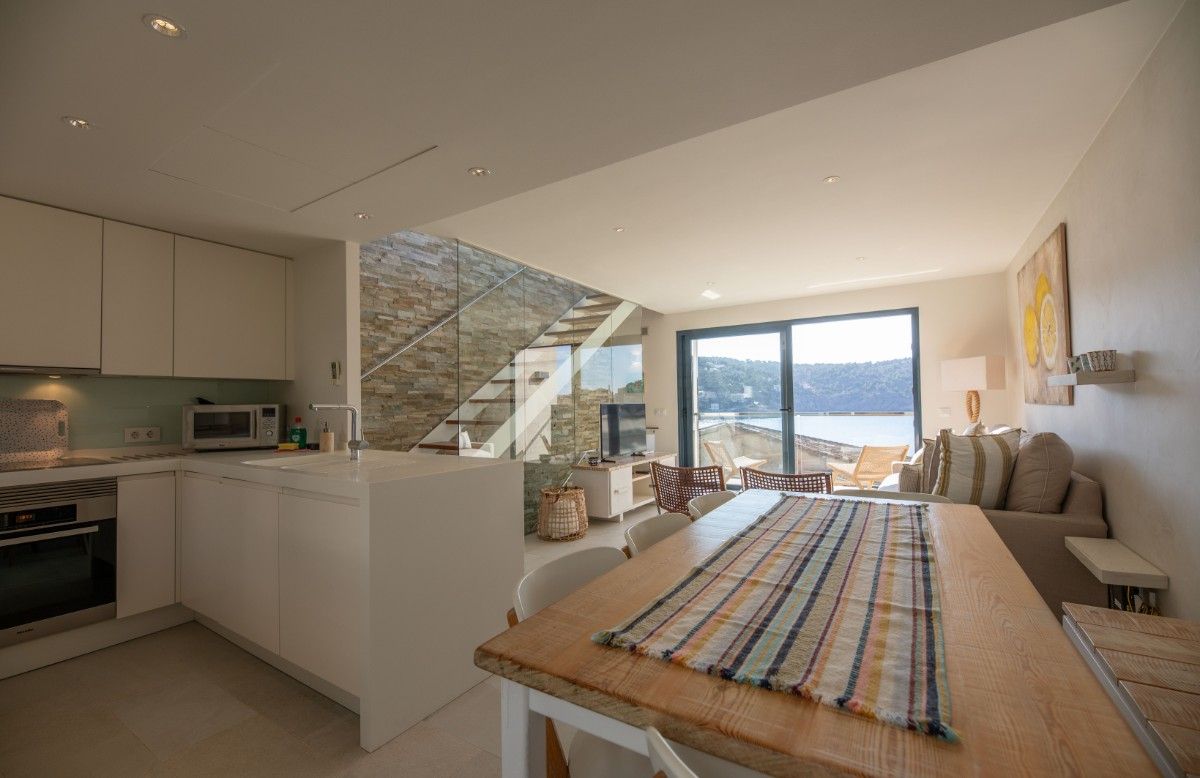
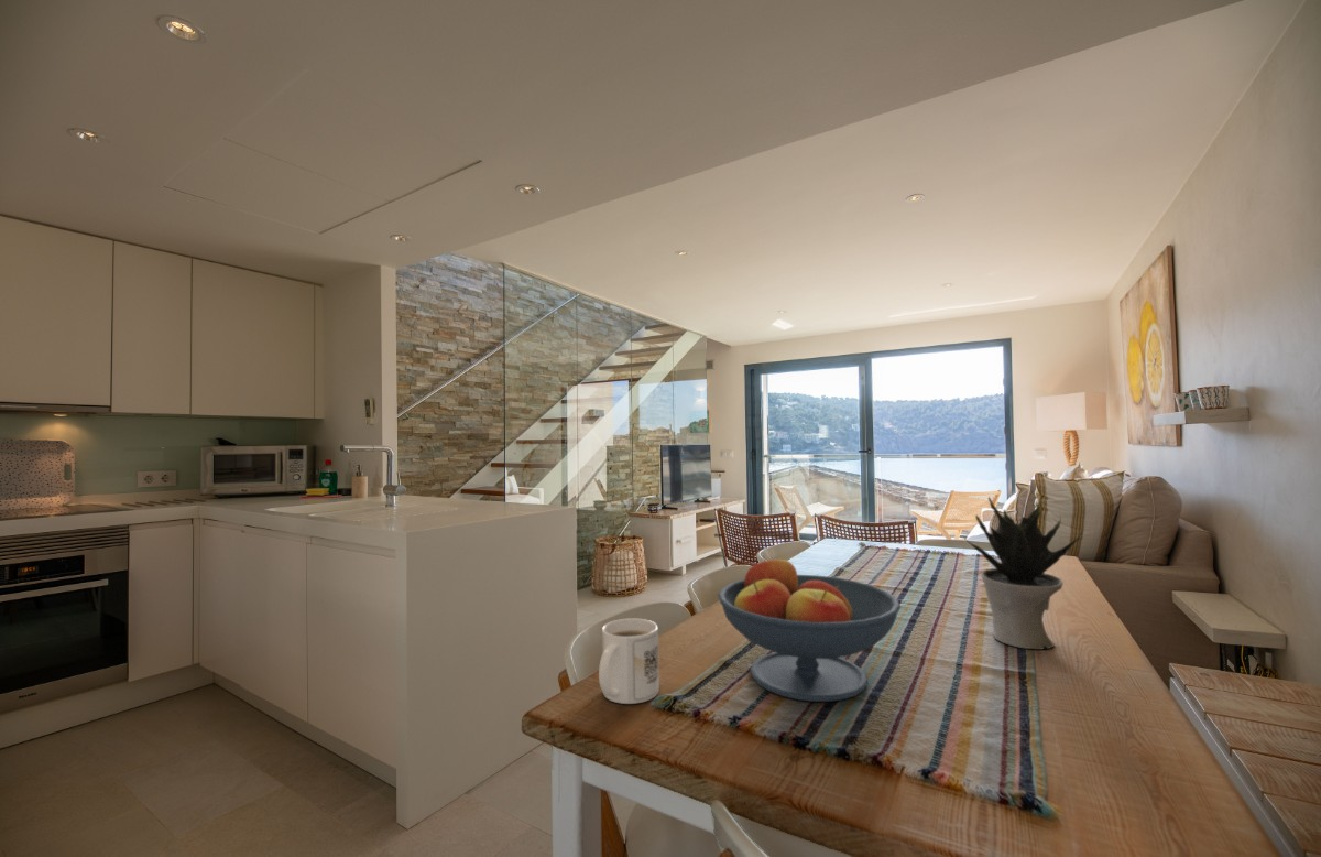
+ fruit bowl (806, 621)
+ potted plant (1025, 568)
+ mug (624, 660)
